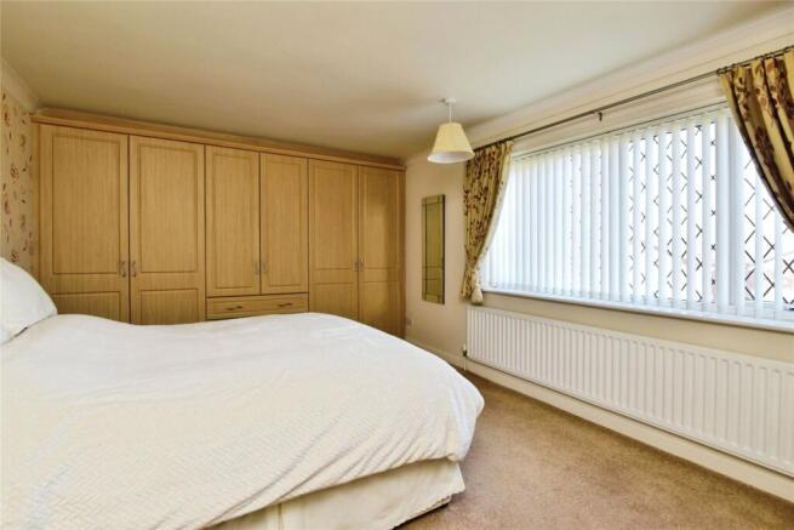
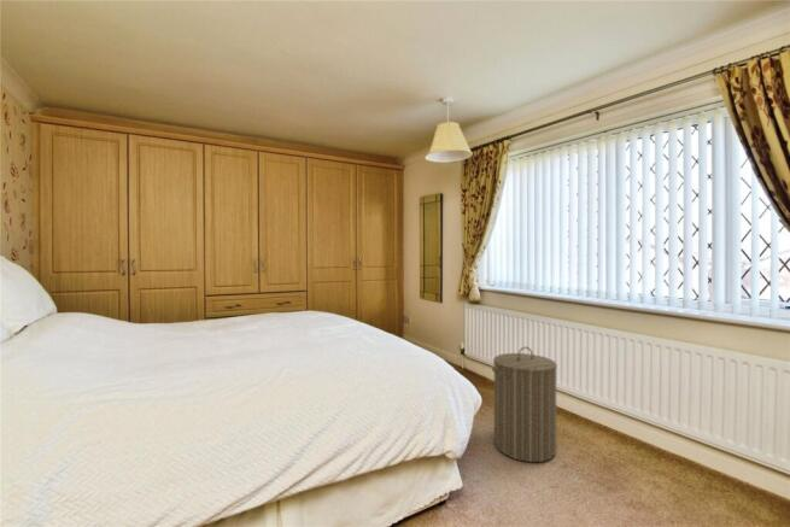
+ laundry hamper (523, 397)
